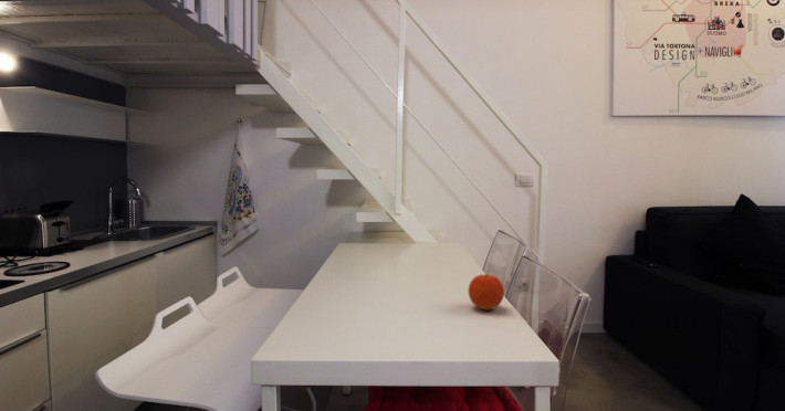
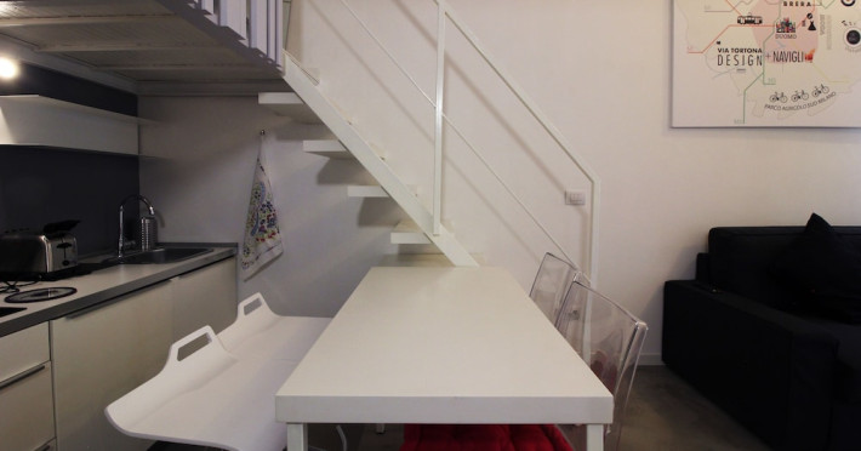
- fruit (485, 291)
